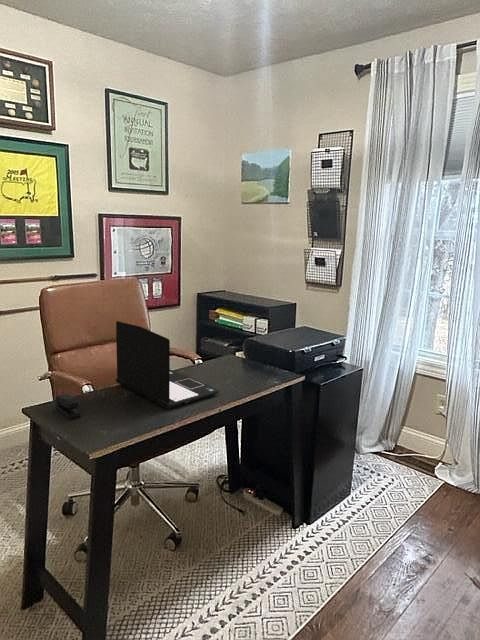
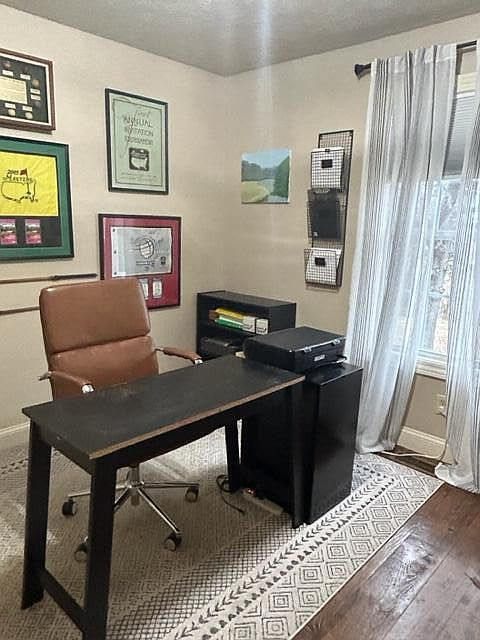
- laptop (167, 356)
- stapler (67, 403)
